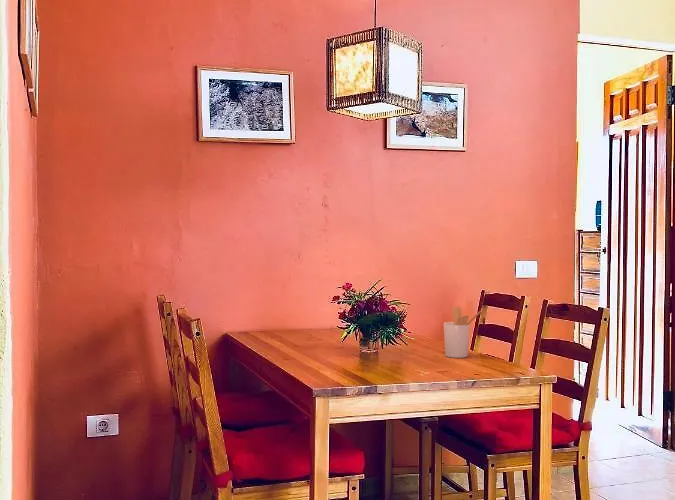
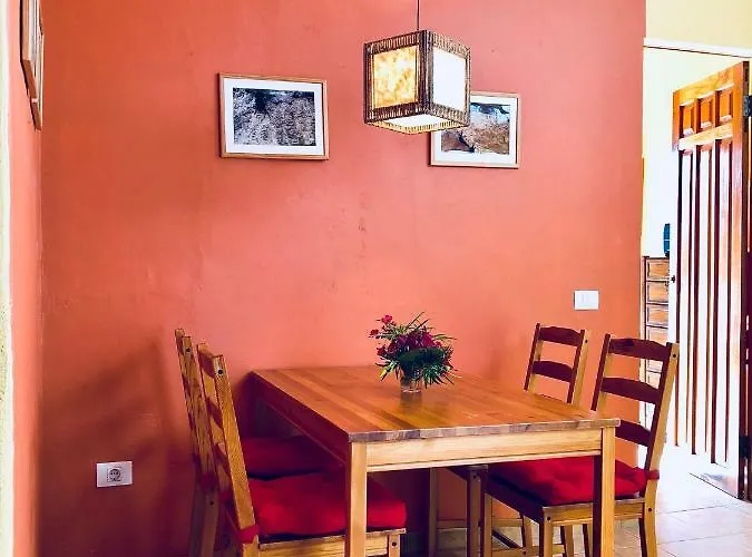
- utensil holder (463, 331)
